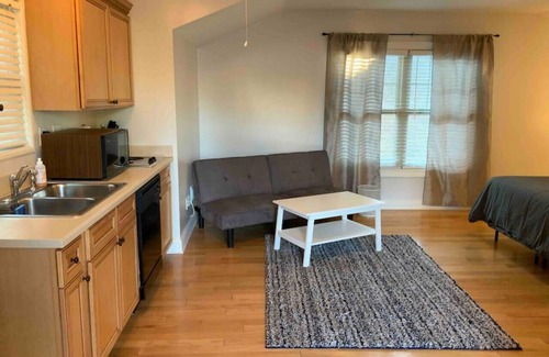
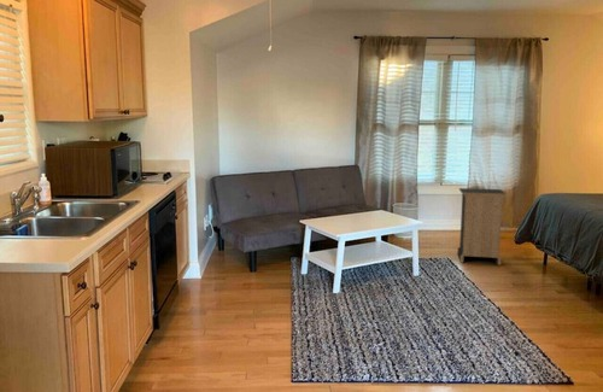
+ nightstand (480, 224)
